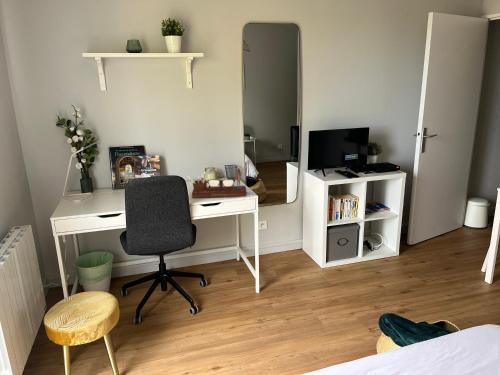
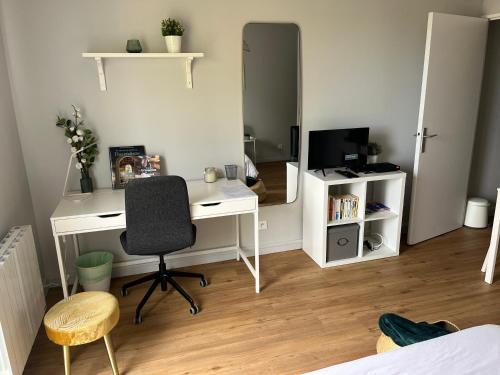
- desk organizer (216, 181)
